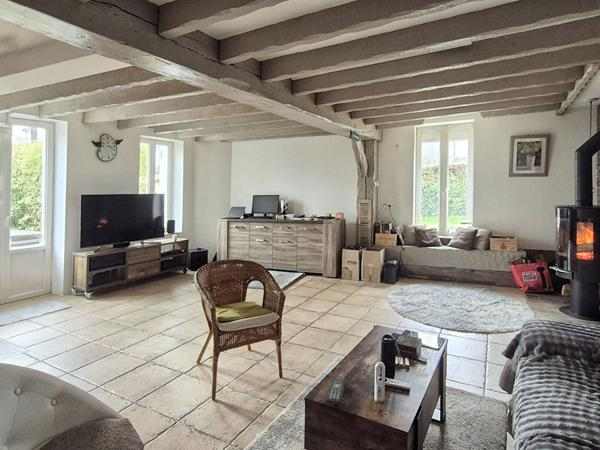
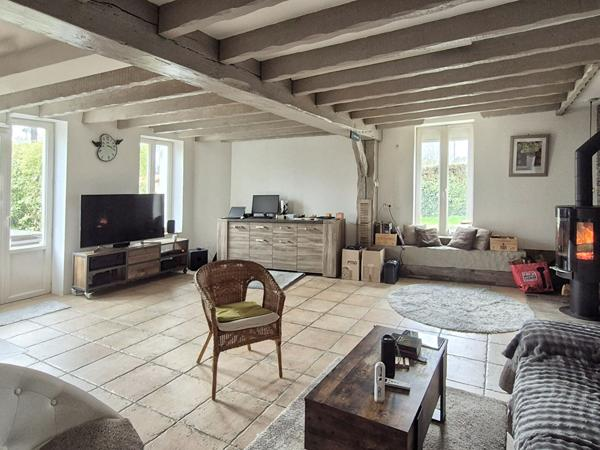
- remote control (336, 390)
